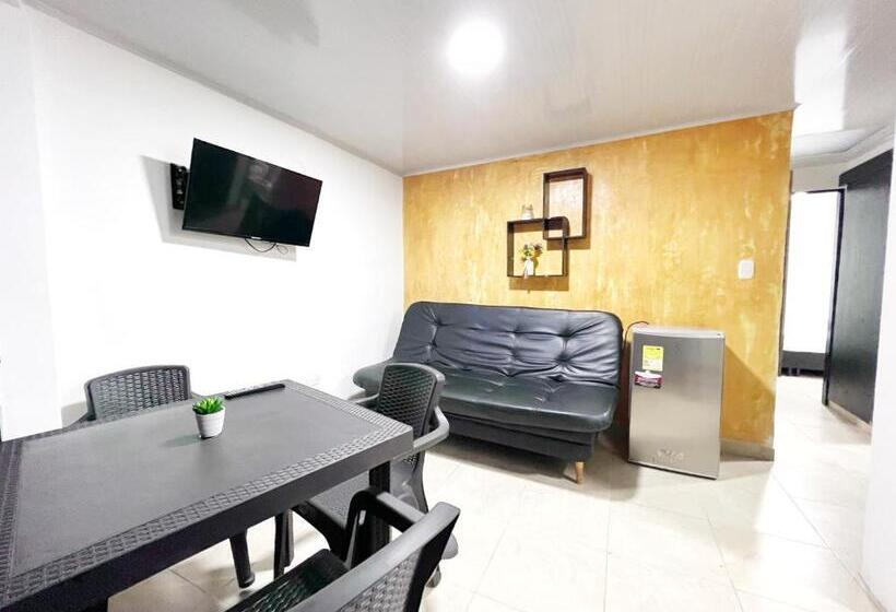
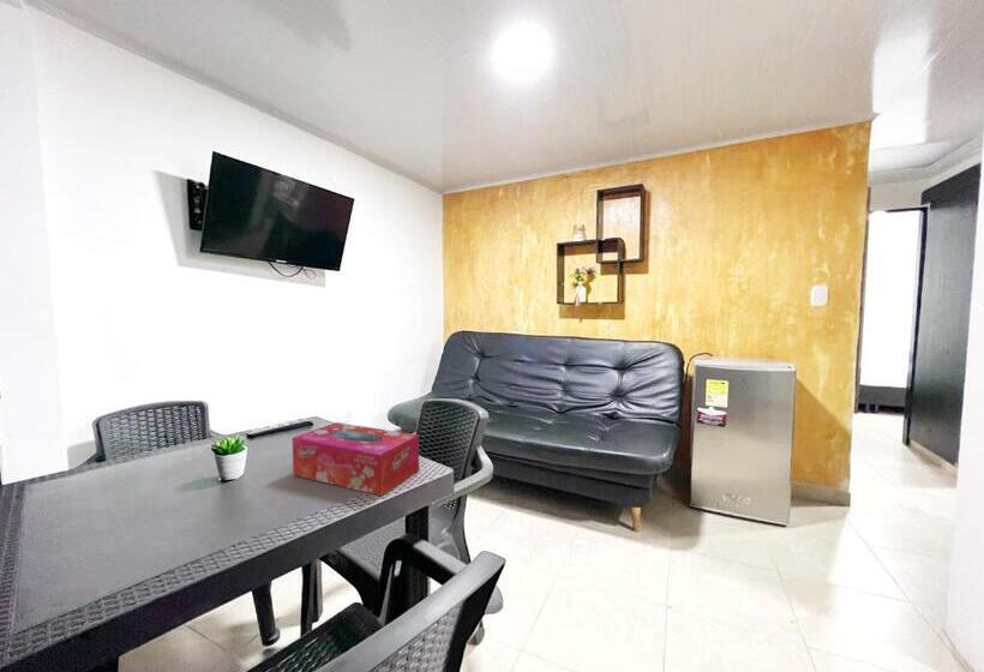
+ tissue box (356, 454)
